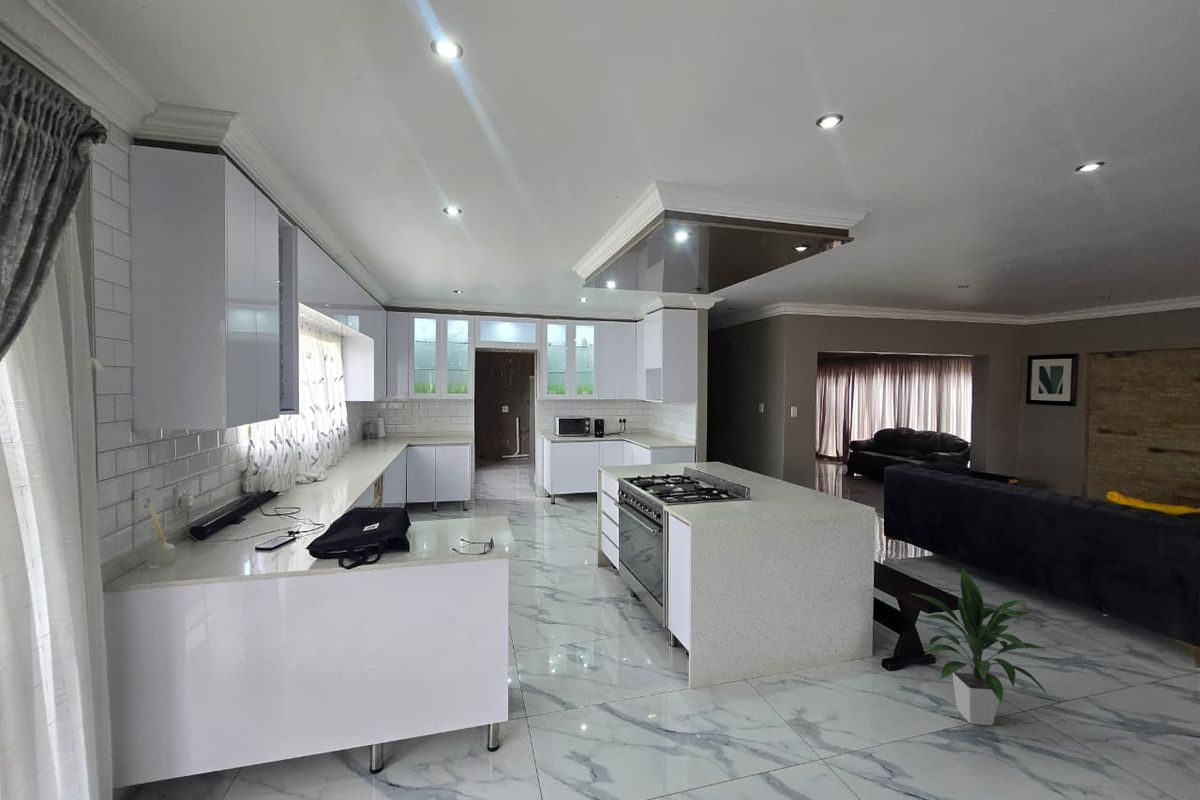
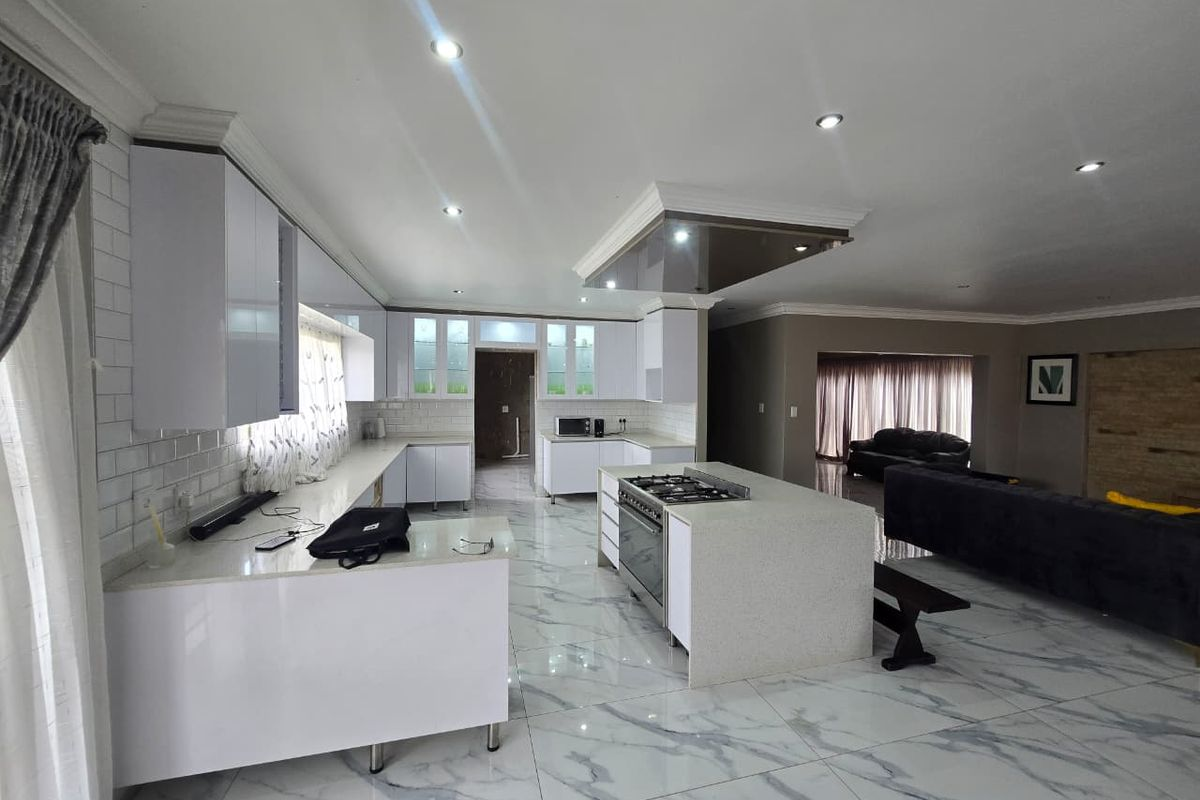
- indoor plant (982, 650)
